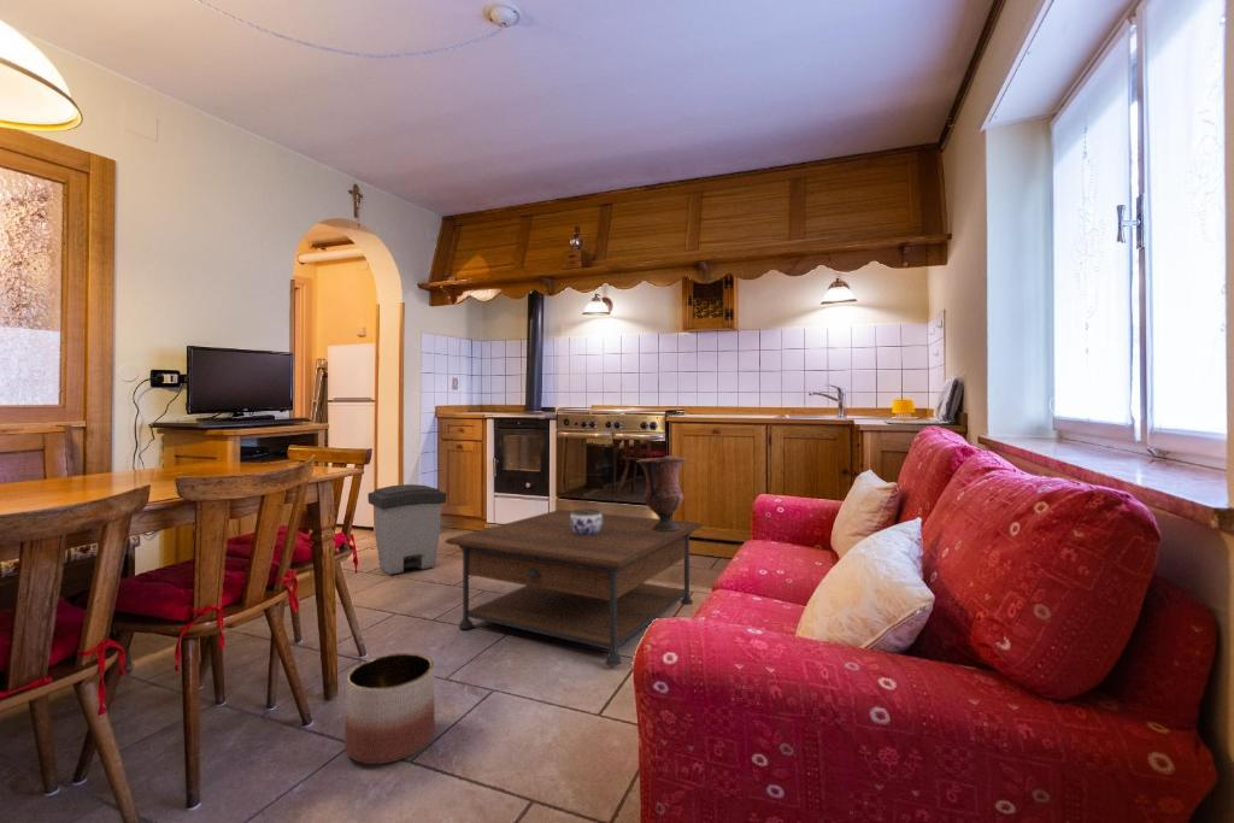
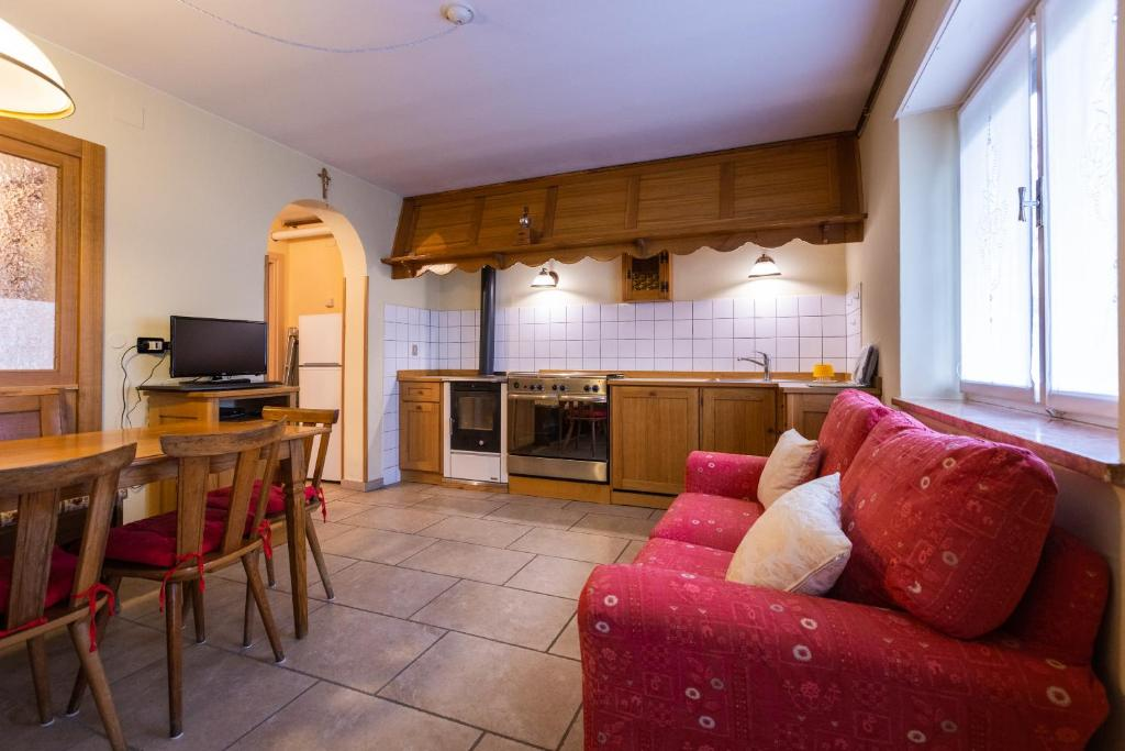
- vase (660, 492)
- planter (390, 705)
- coffee table (582, 571)
- jar (586, 521)
- trash can (406, 527)
